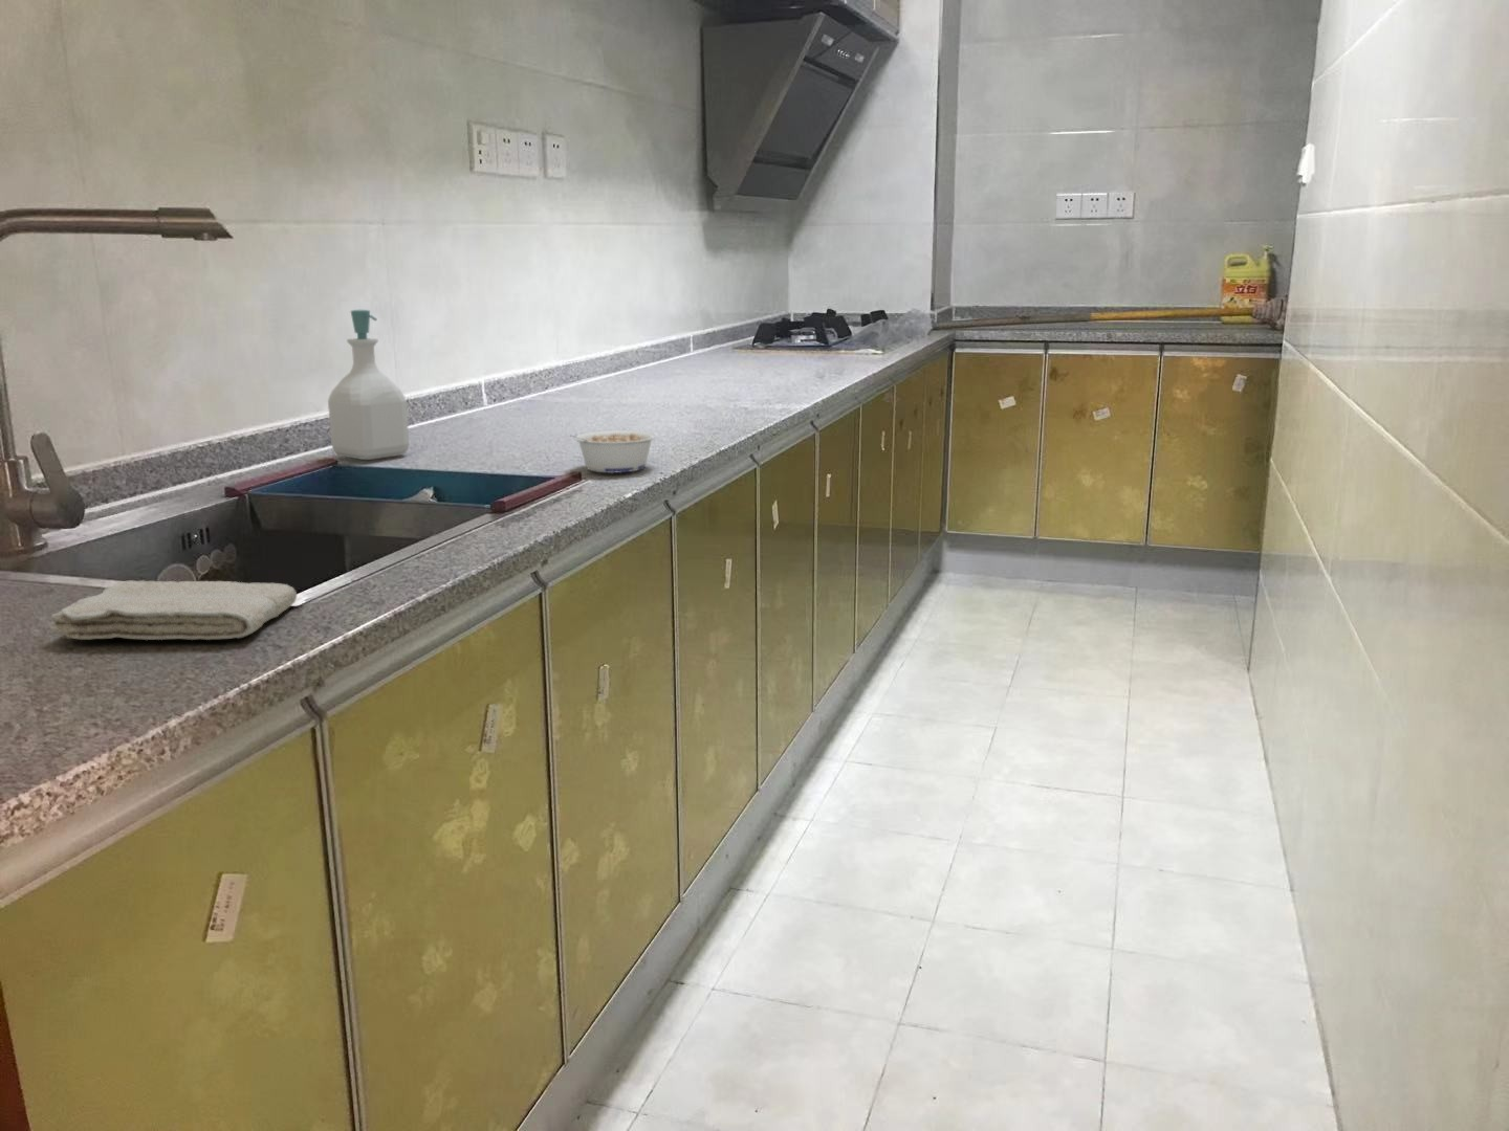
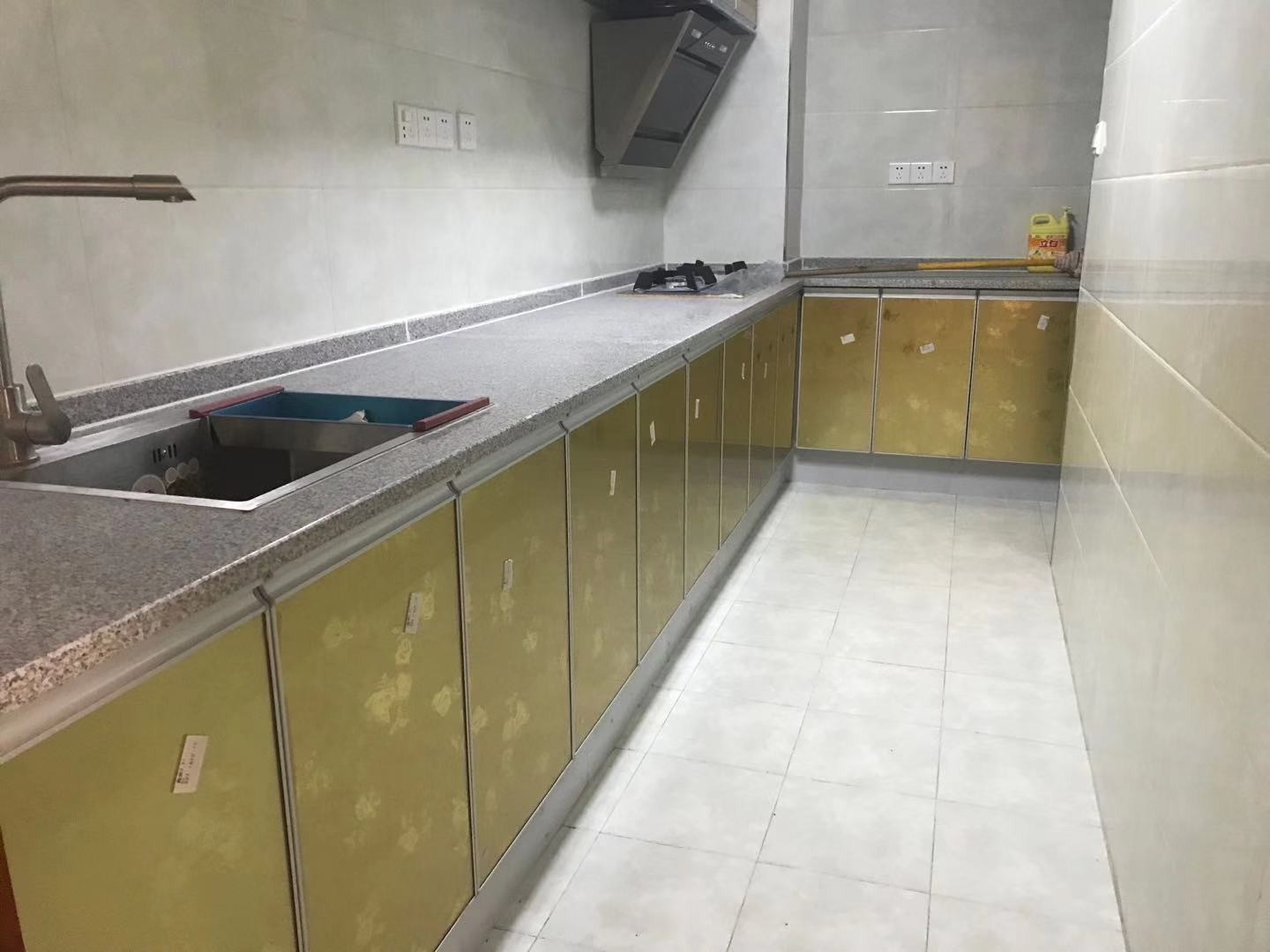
- washcloth (178, 606)
- legume (614, 449)
- soap bottle (366, 384)
